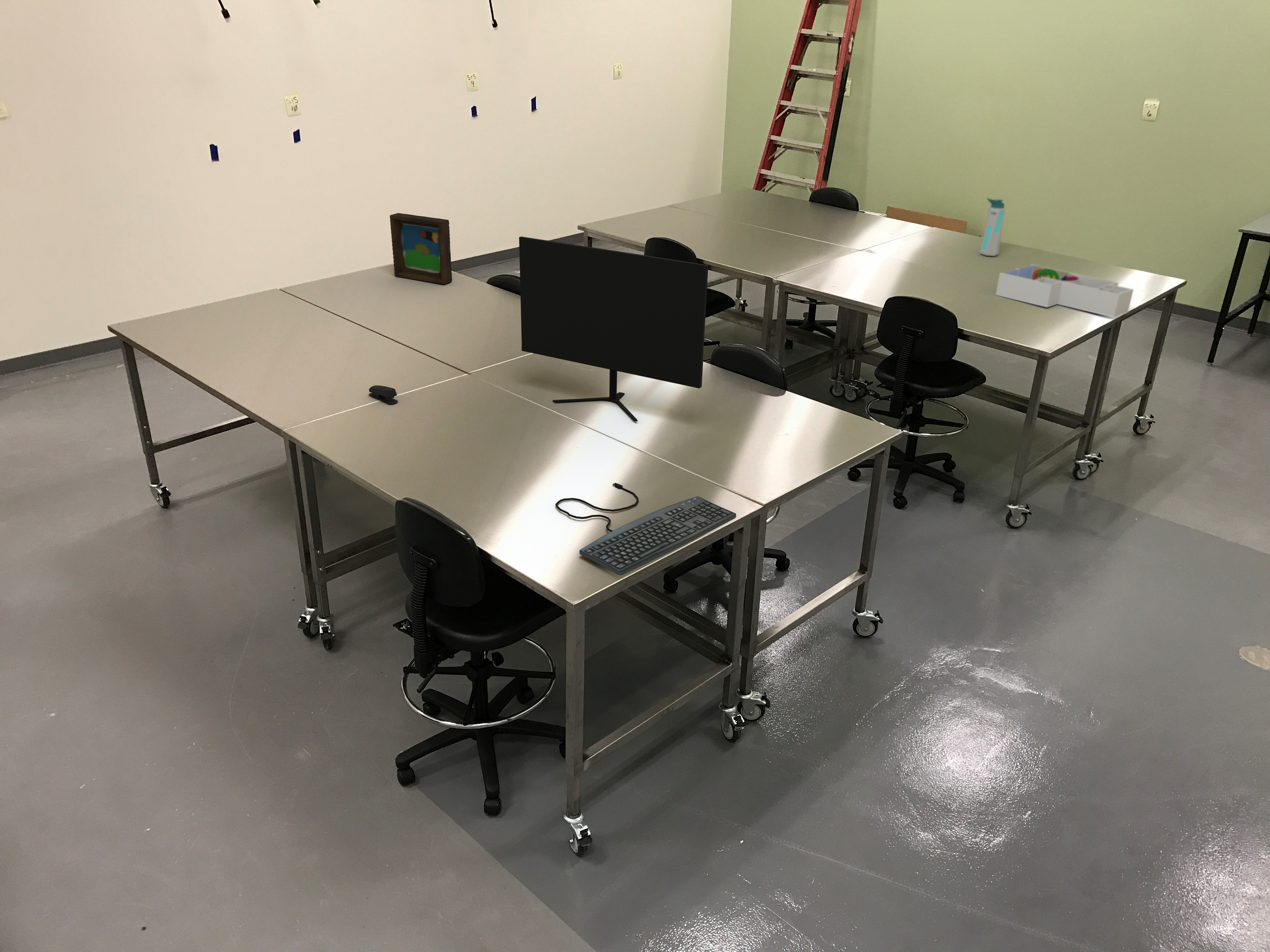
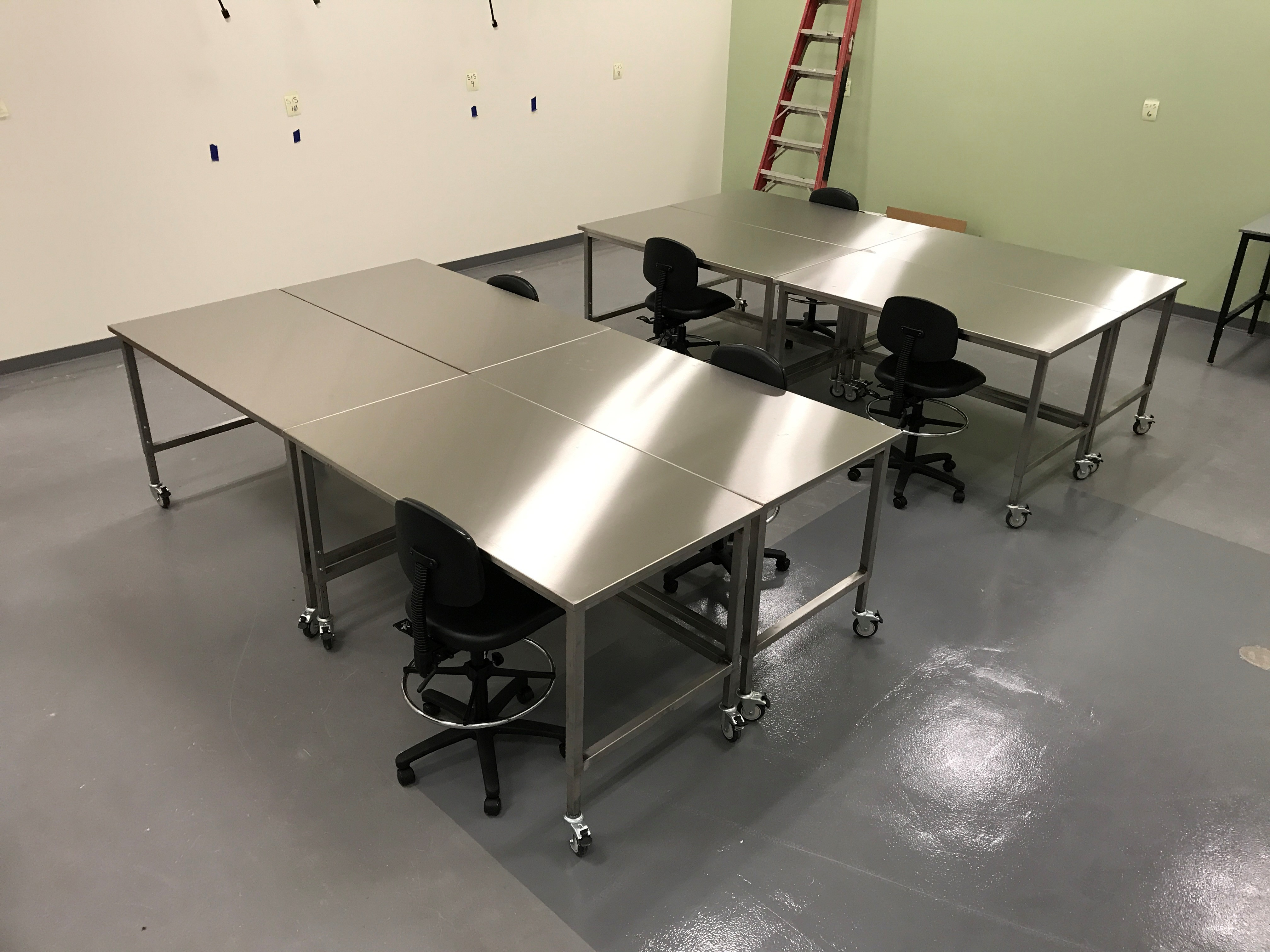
- water bottle (993, 227)
- keyboard (631, 522)
- stapler (382, 392)
- desk organizer (1066, 291)
- picture frame (421, 248)
- monitor (609, 330)
